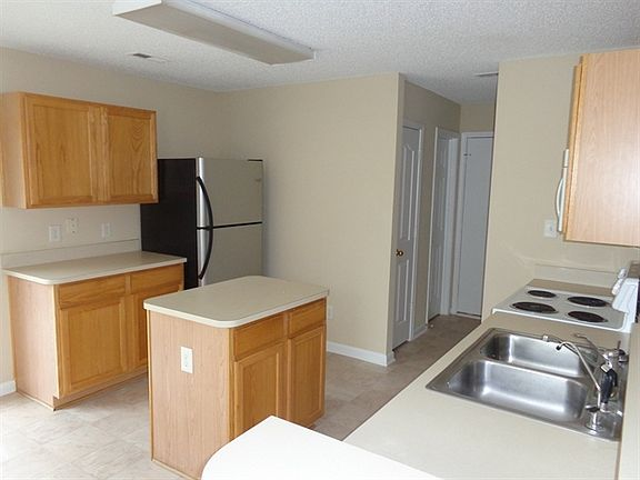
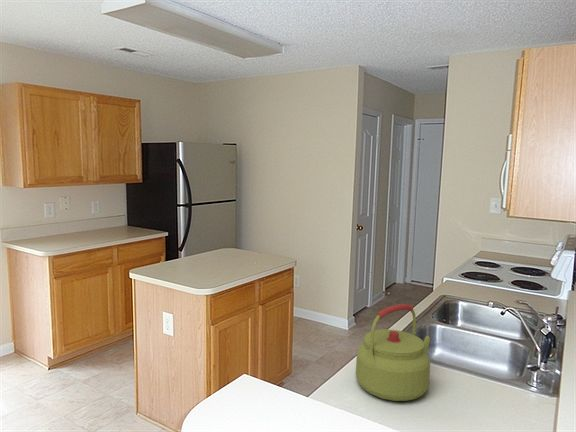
+ kettle (400, 343)
